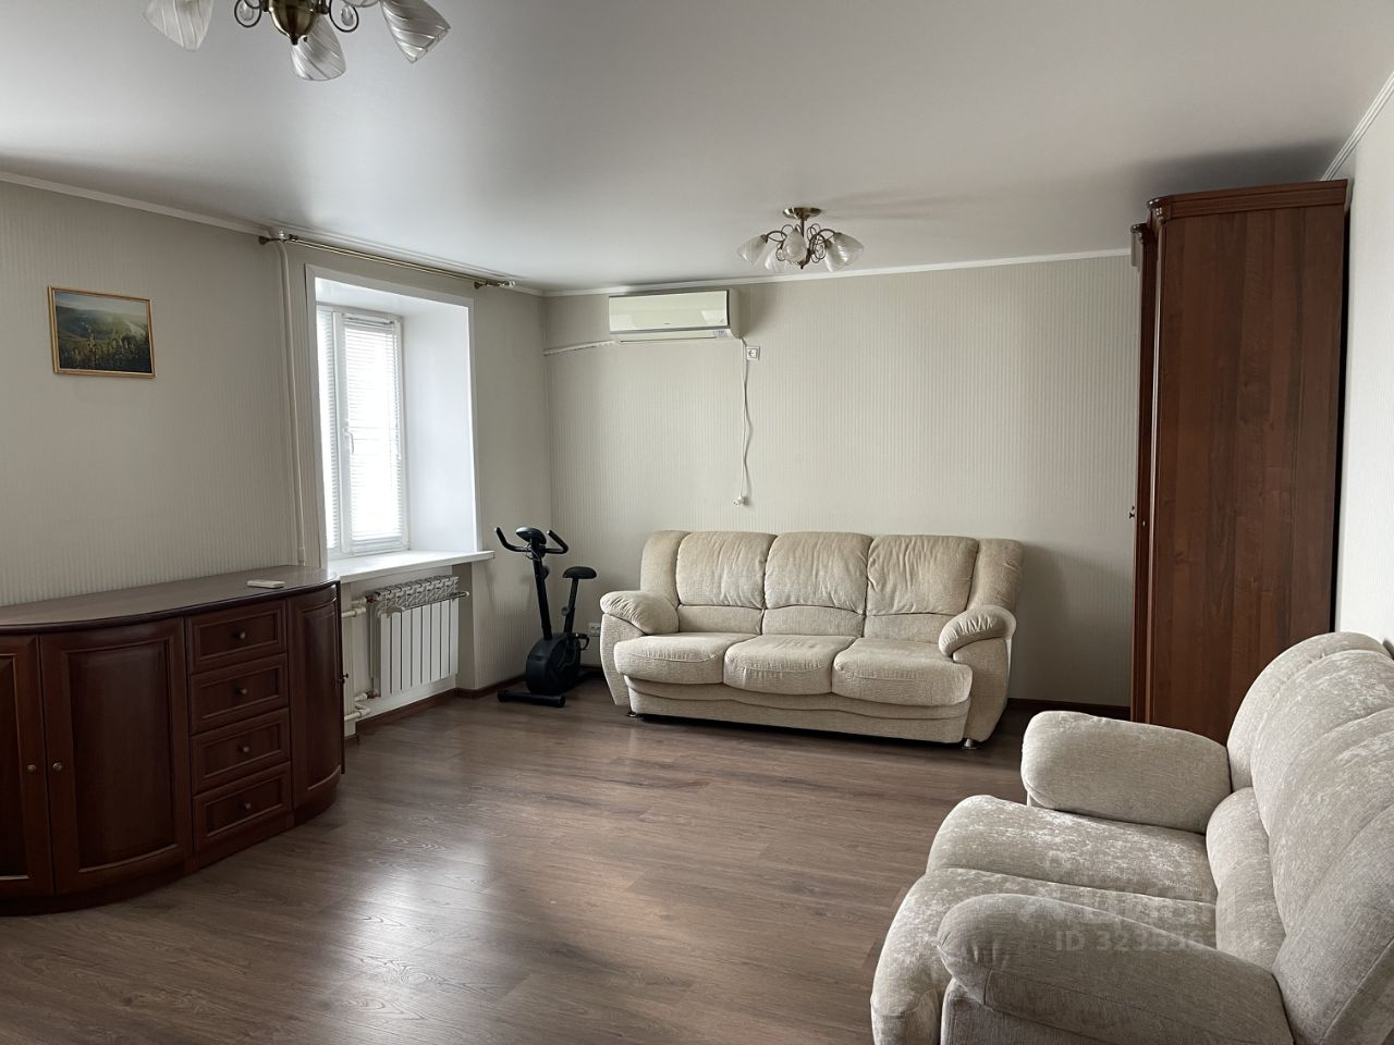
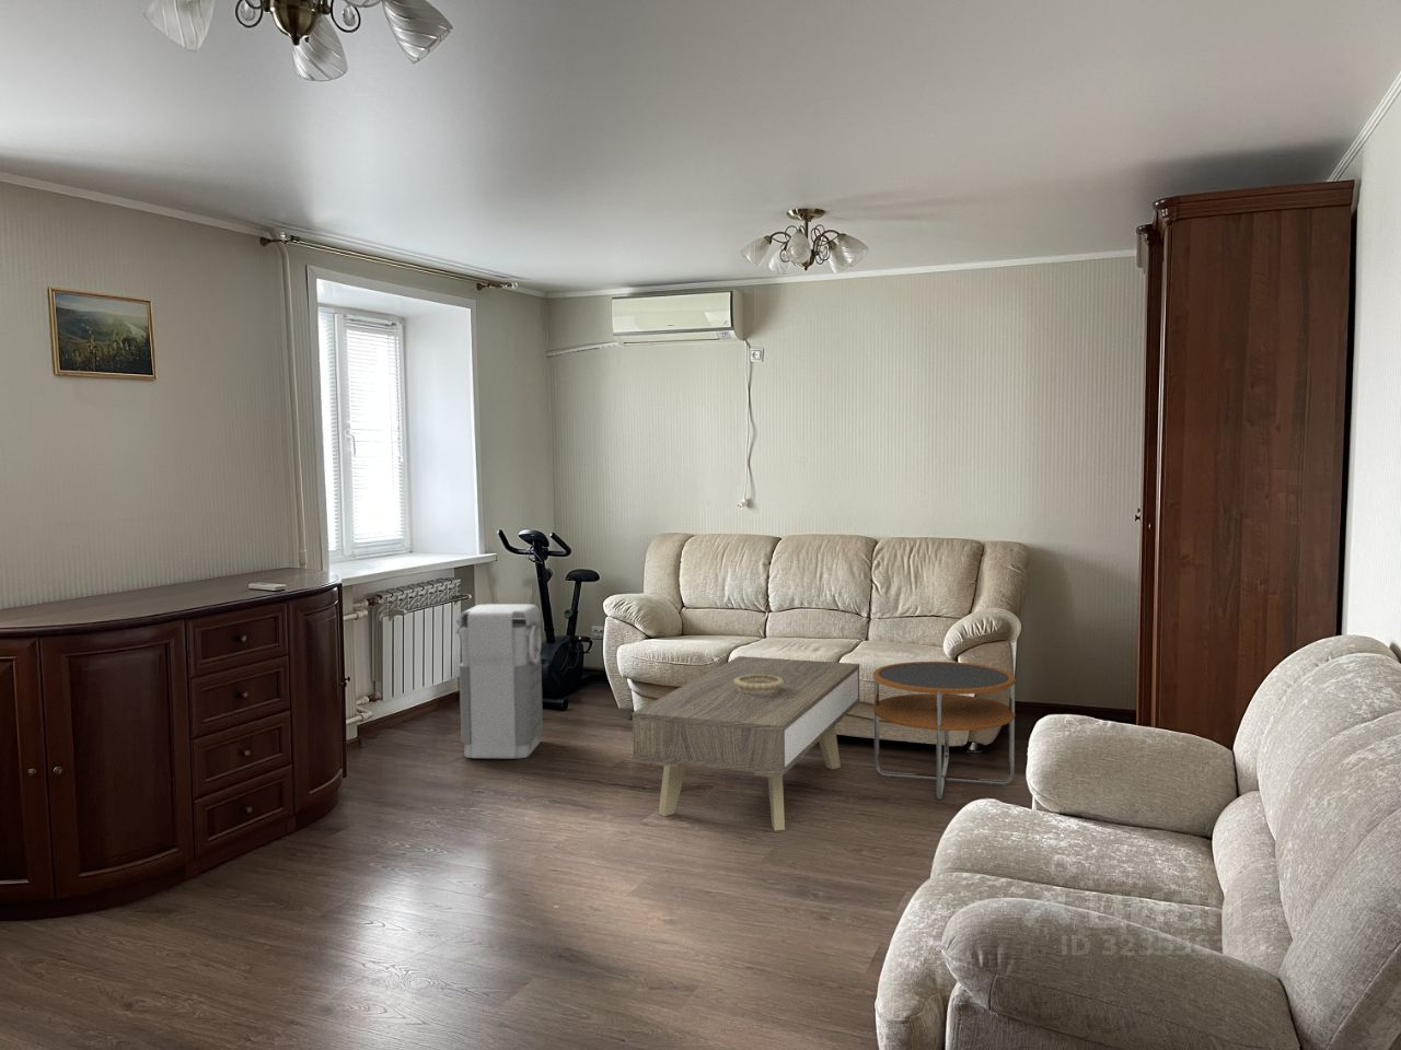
+ coffee table (755, 737)
+ decorative bowl (759, 684)
+ side table (942, 727)
+ grenade (501, 678)
